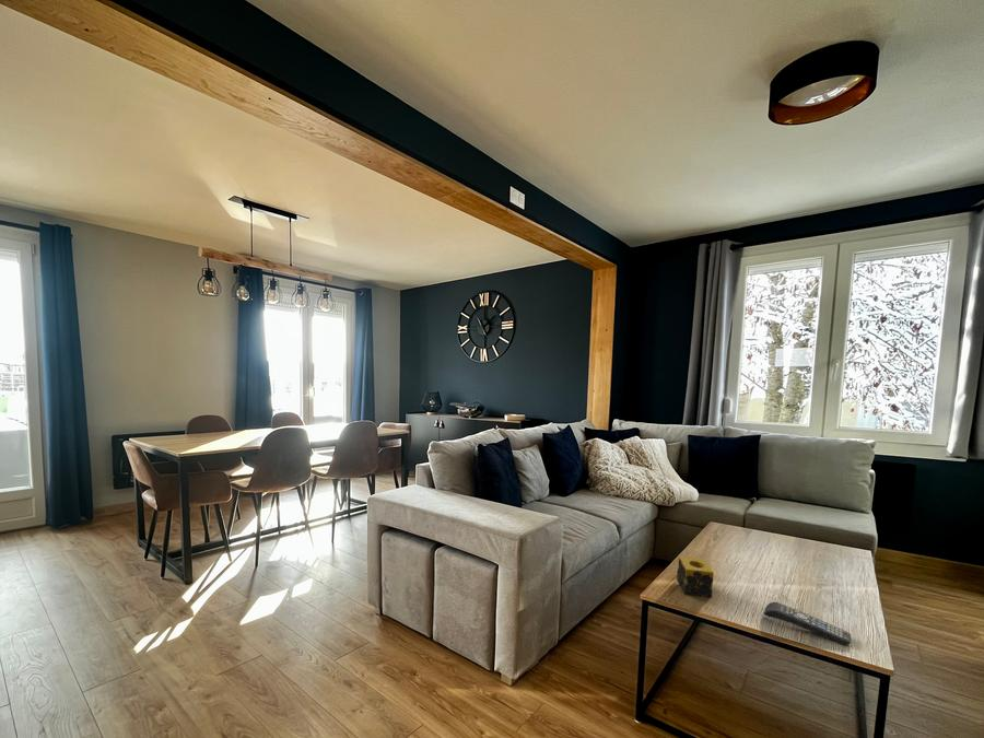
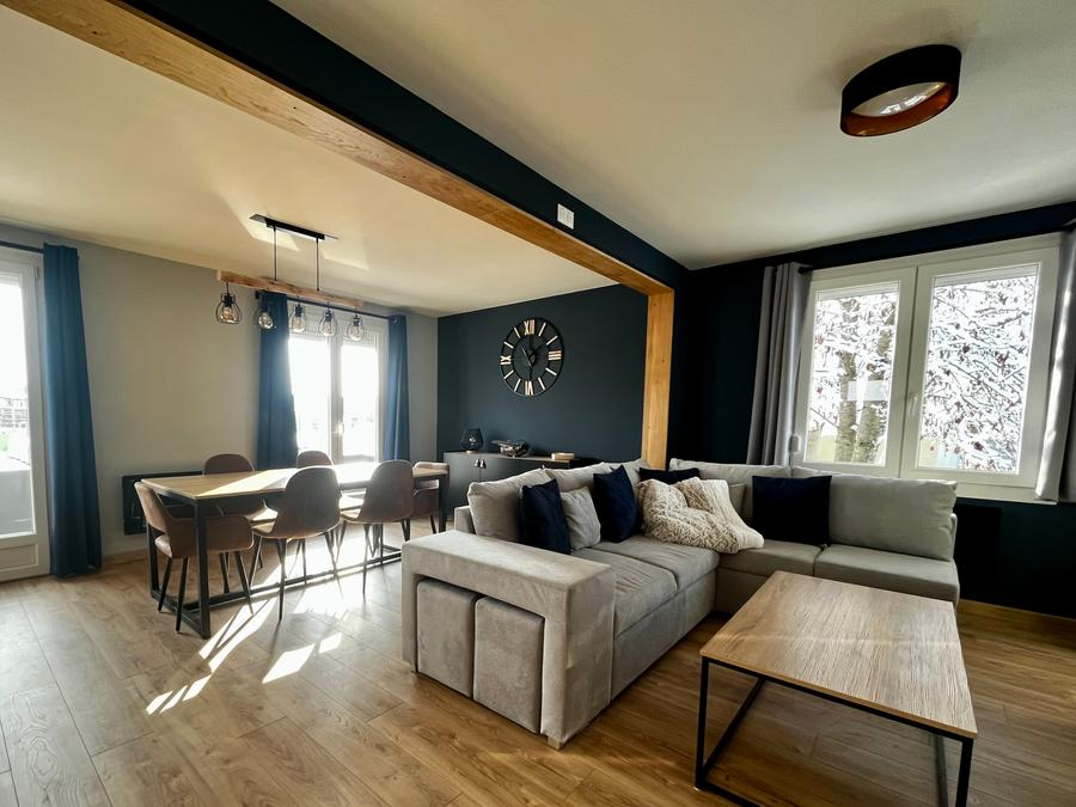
- remote control (805, 622)
- candle (694, 575)
